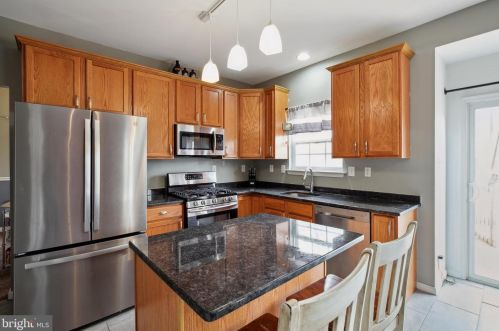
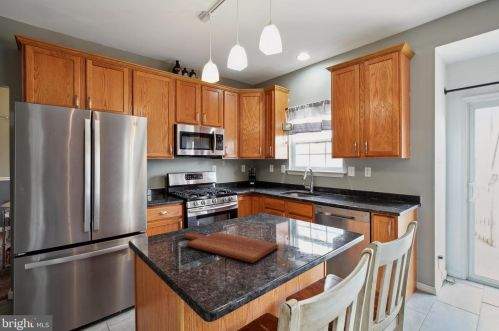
+ cutting board (229, 244)
